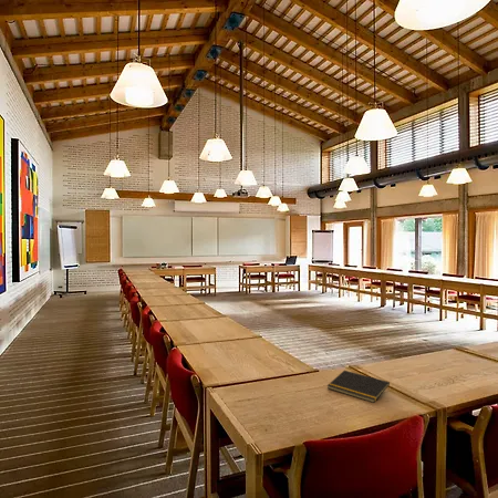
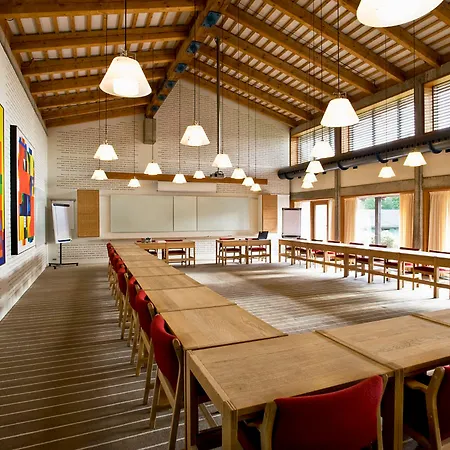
- notepad (357, 385)
